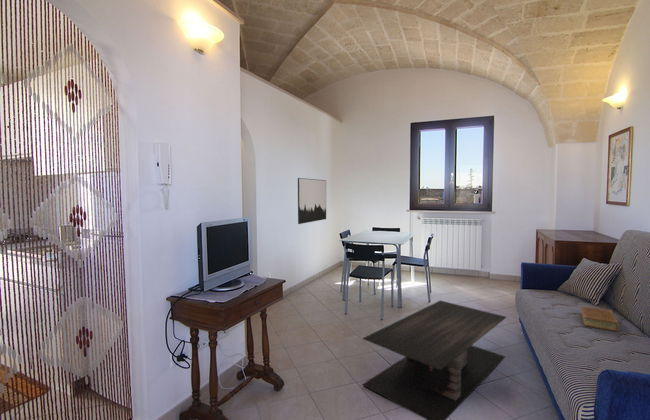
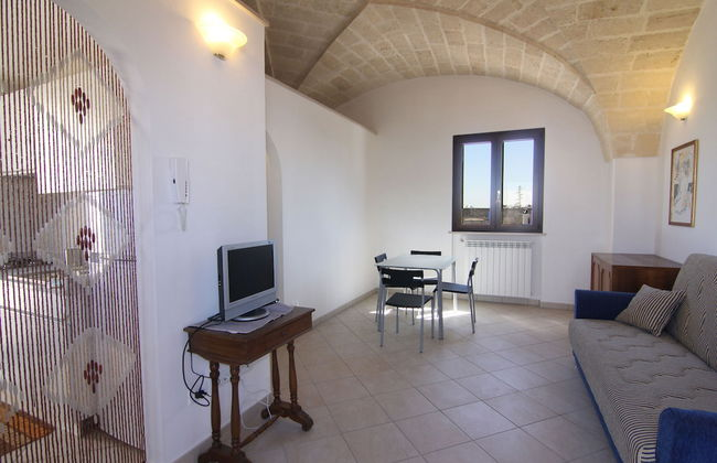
- wall art (313, 200)
- book (598, 318)
- coffee table (439, 348)
